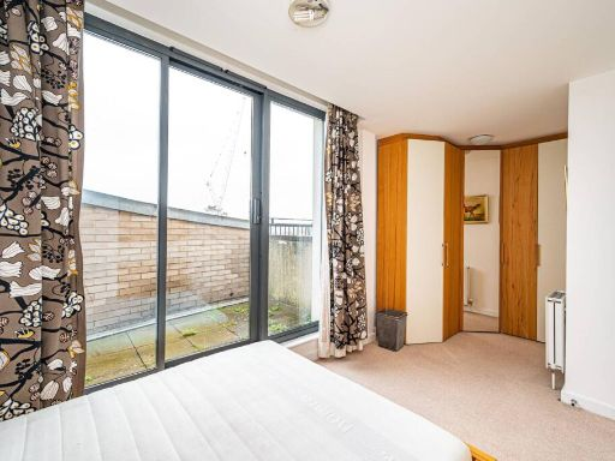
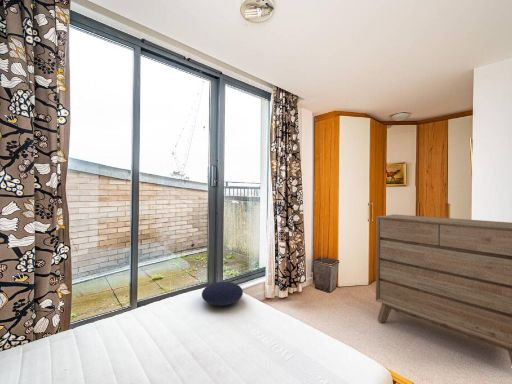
+ cushion (222, 292)
+ dresser (445, 277)
